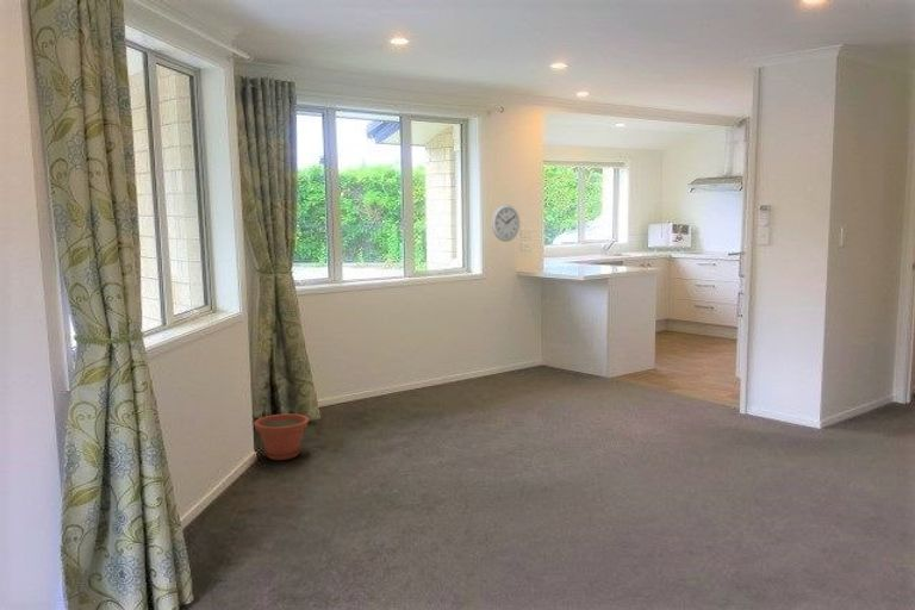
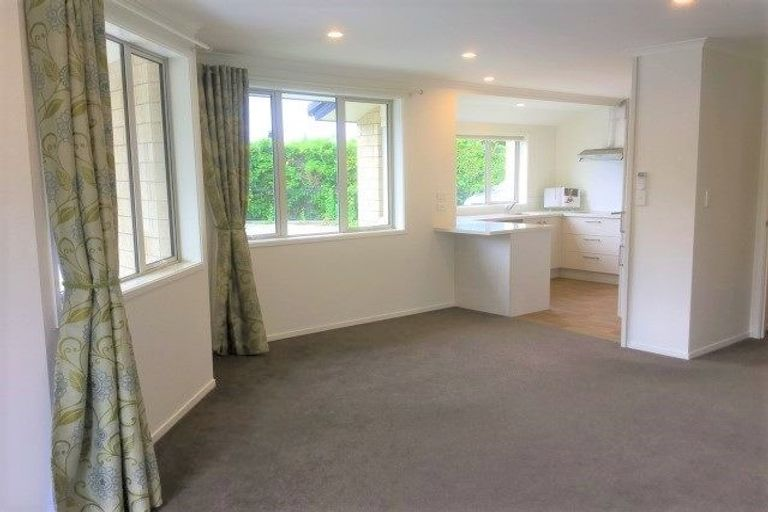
- wall clock (506, 223)
- plant pot (282, 437)
